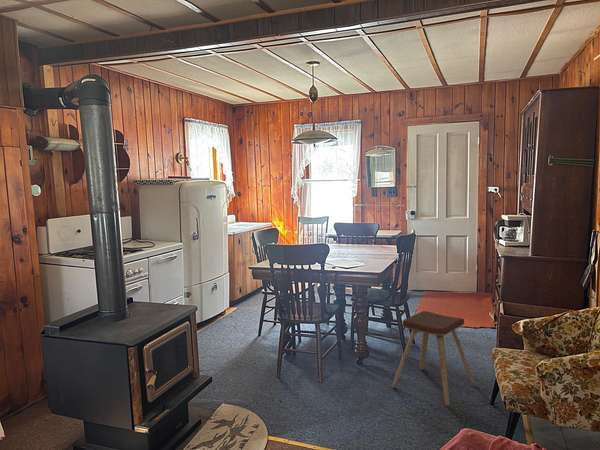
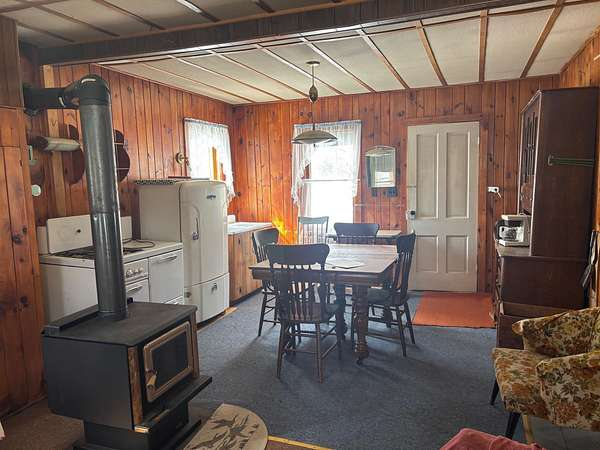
- music stool (439, 352)
